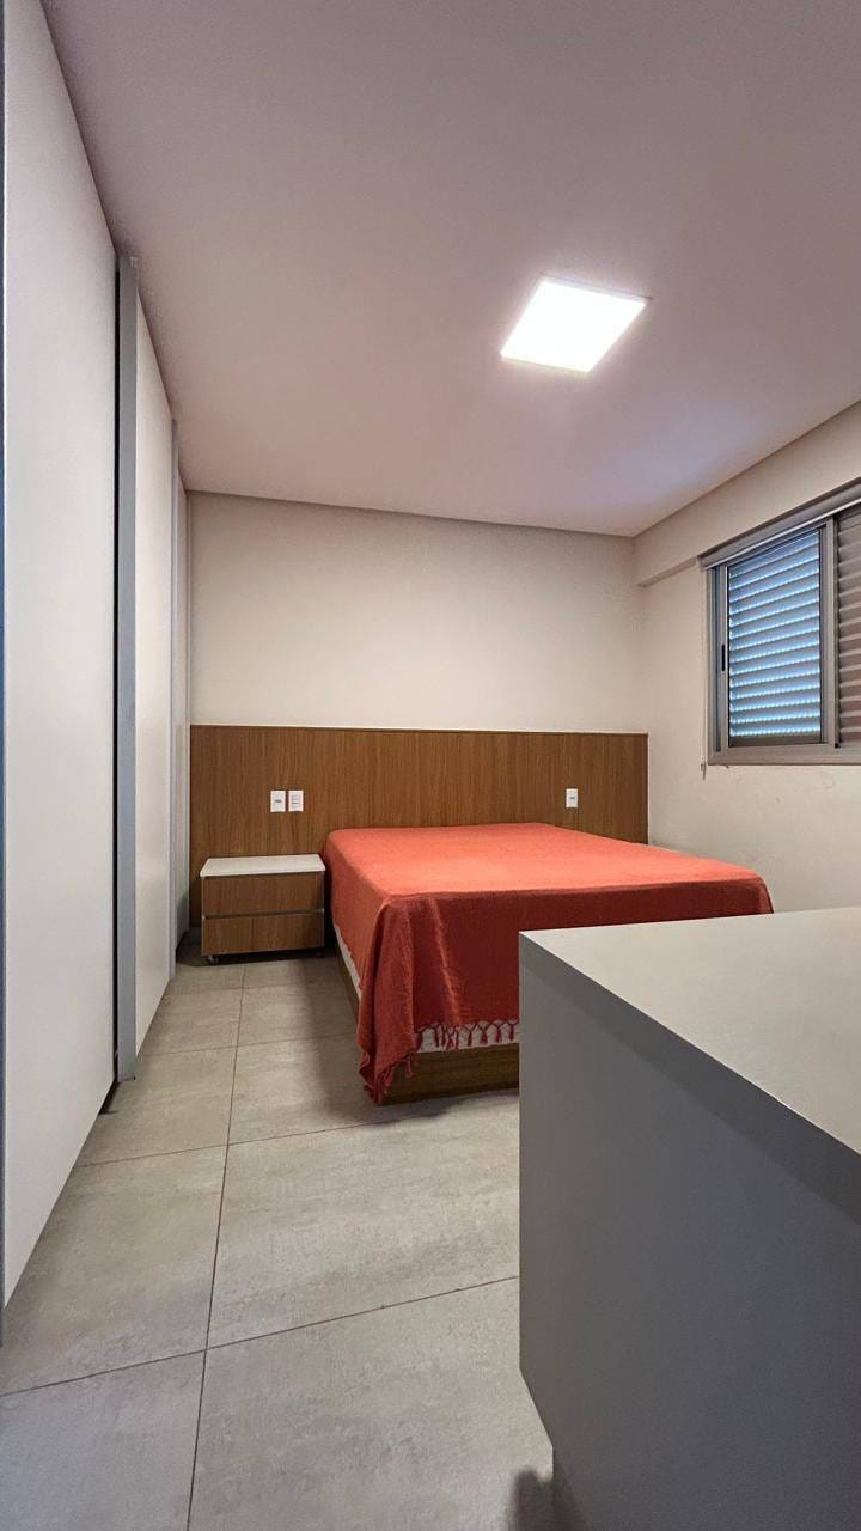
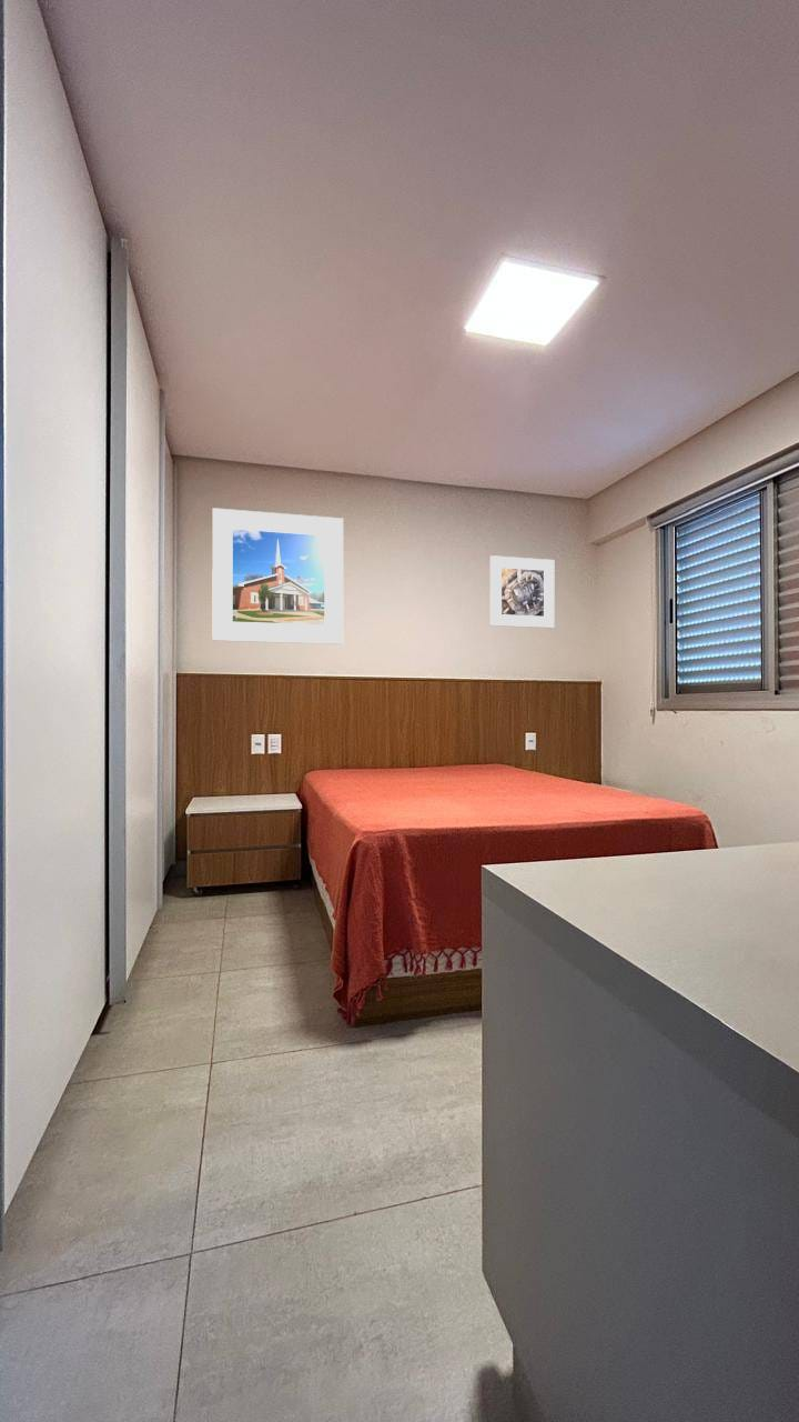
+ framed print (279, 578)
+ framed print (522, 592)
